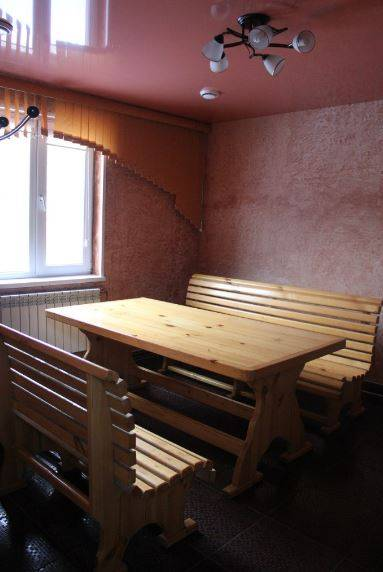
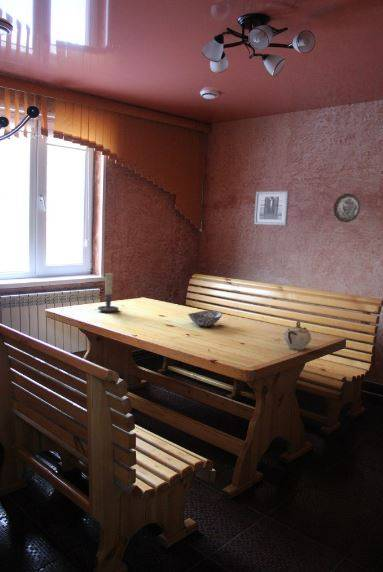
+ wall art (271, 208)
+ decorative bowl (204, 318)
+ decorative plate (347, 208)
+ sugar bowl (297, 334)
+ candle holder (109, 292)
